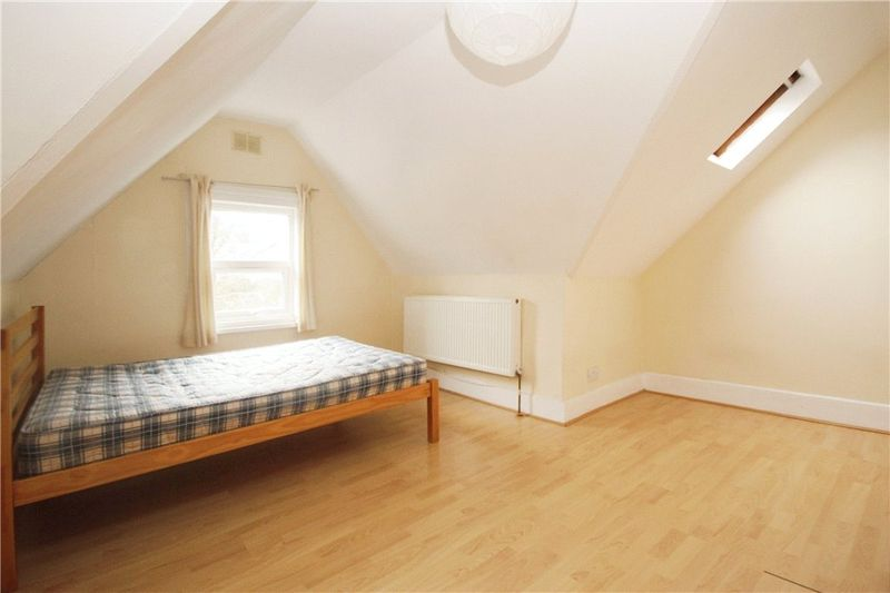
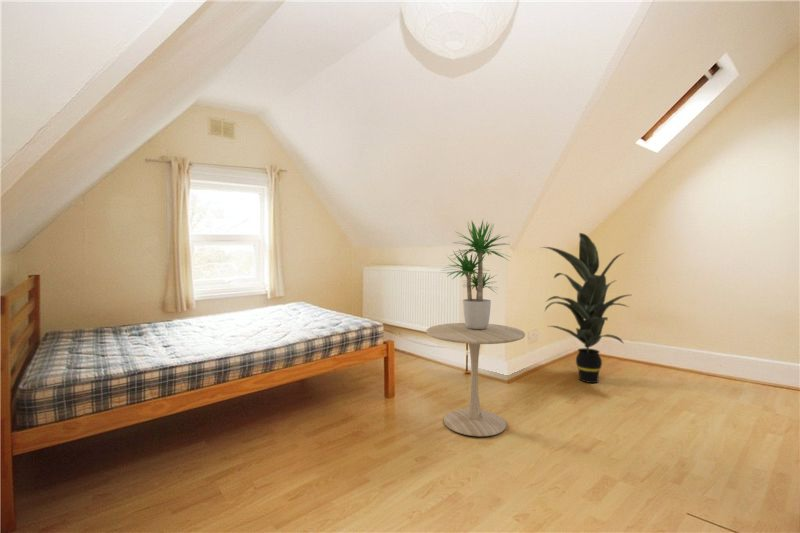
+ side table (474, 376)
+ potted plant (474, 273)
+ indoor plant (583, 307)
